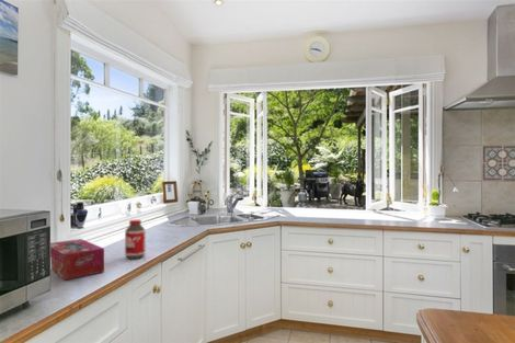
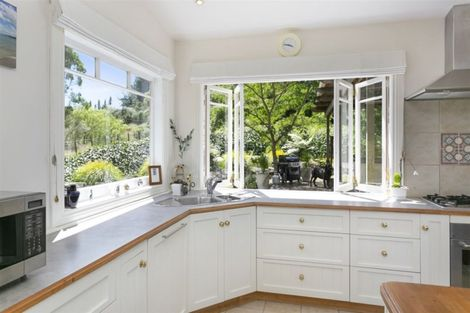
- bottle (135, 238)
- tissue box (73, 256)
